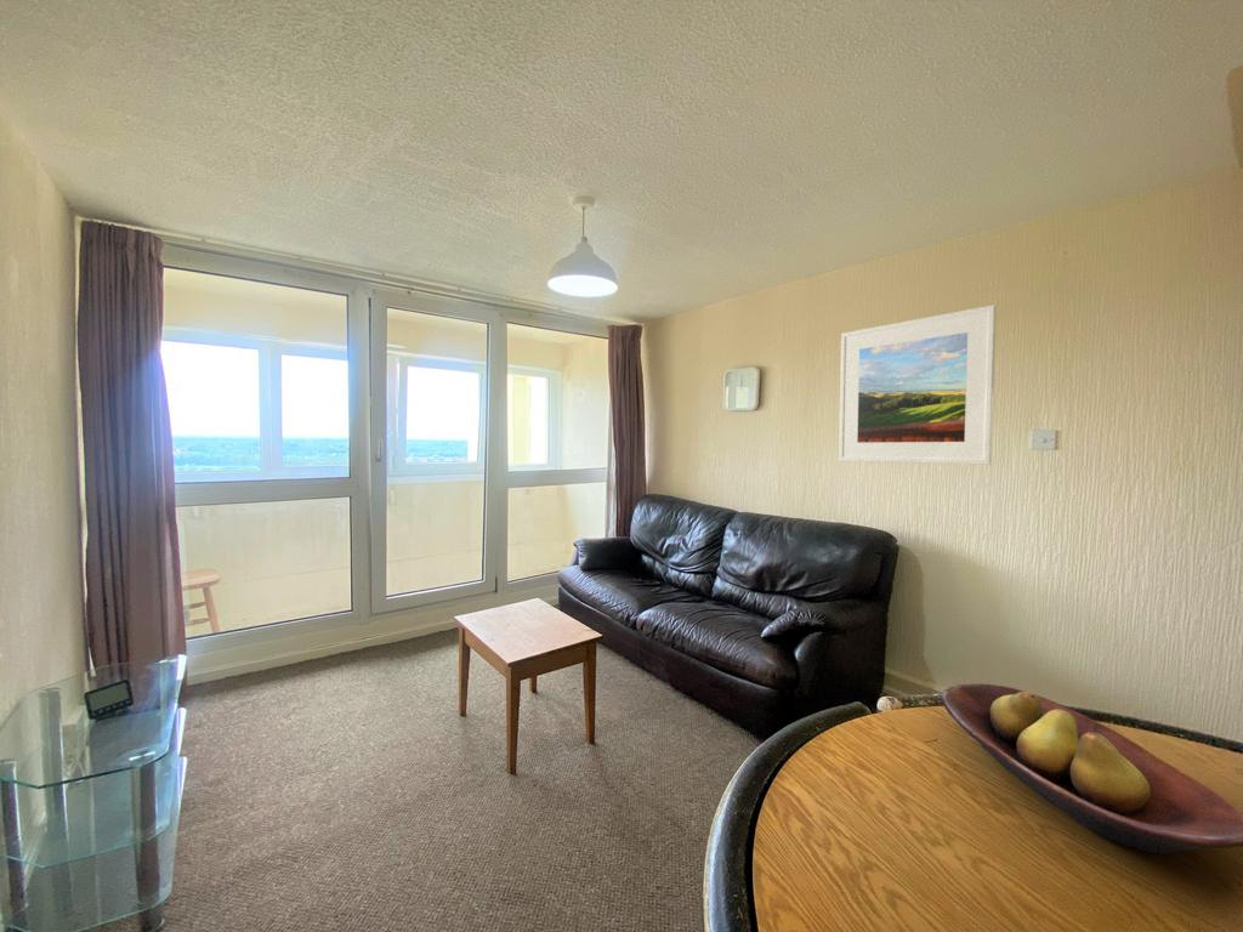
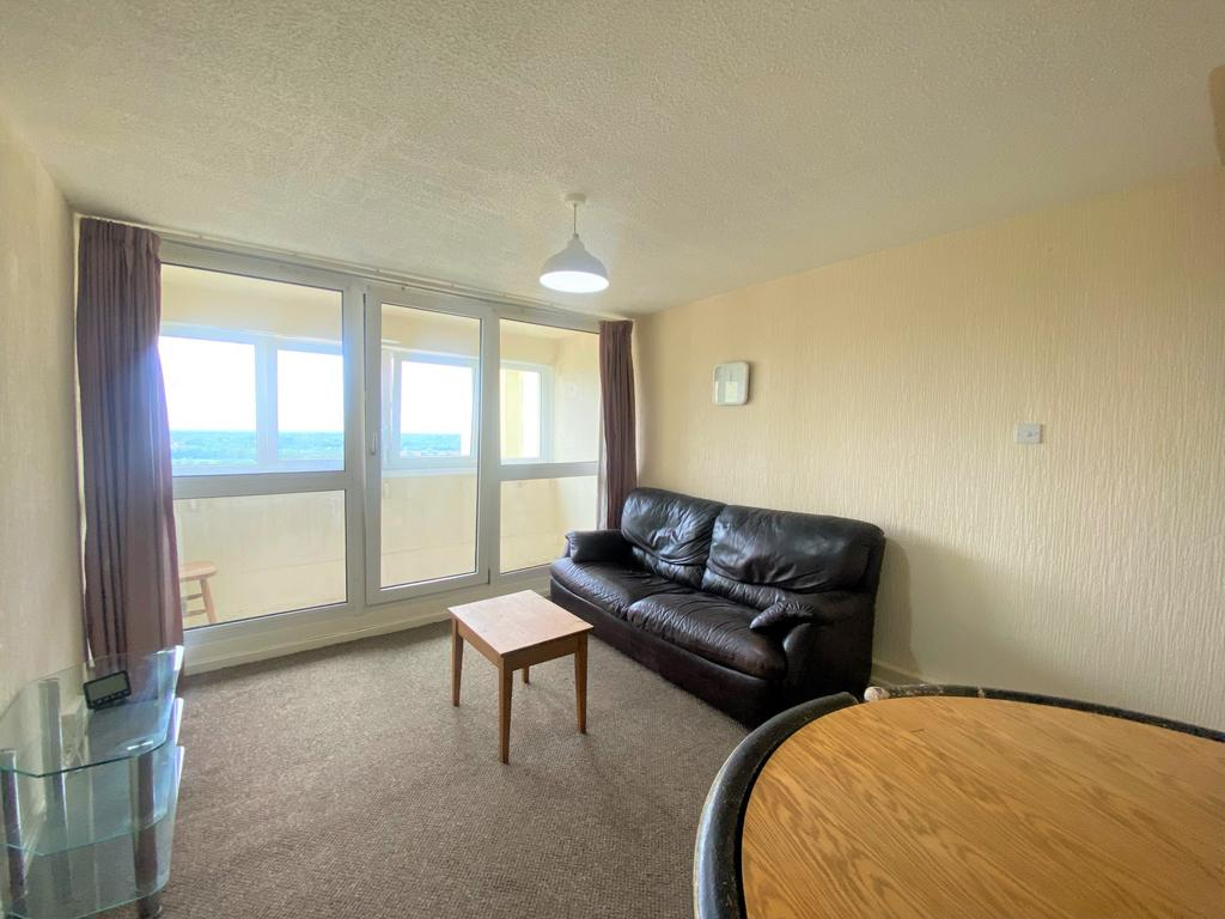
- fruit bowl (1063, 746)
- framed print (908, 392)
